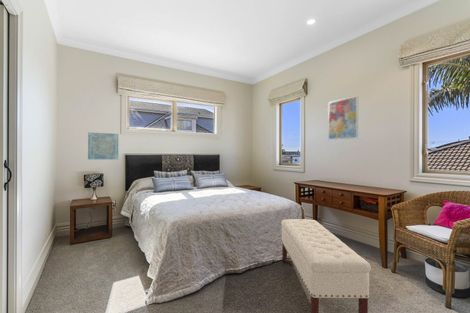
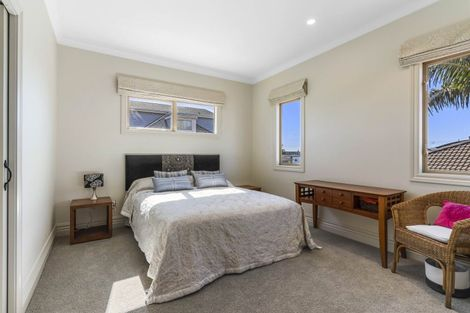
- bench (314, 260)
- wall art (342, 119)
- wall art (103, 146)
